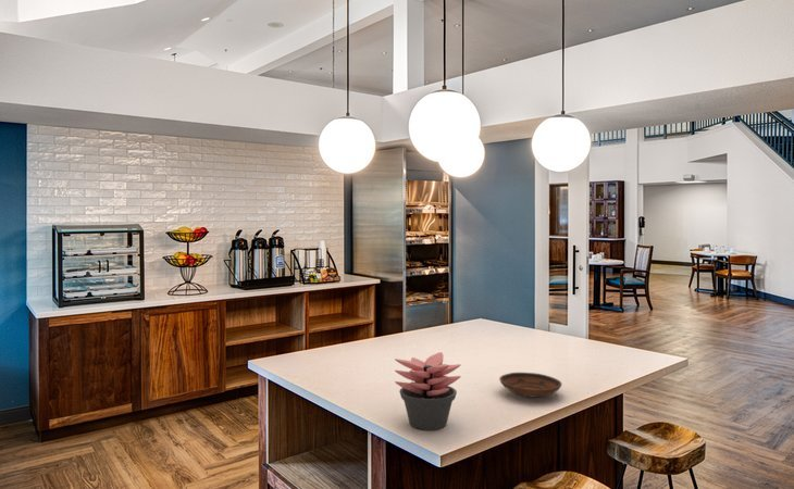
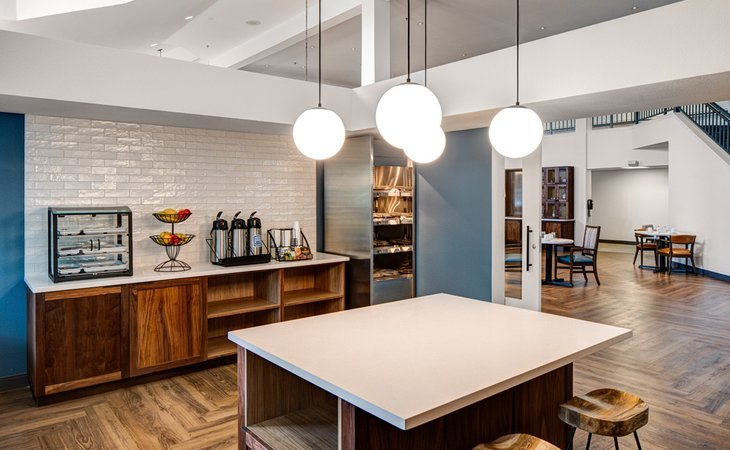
- succulent plant (427, 391)
- bowl (530, 386)
